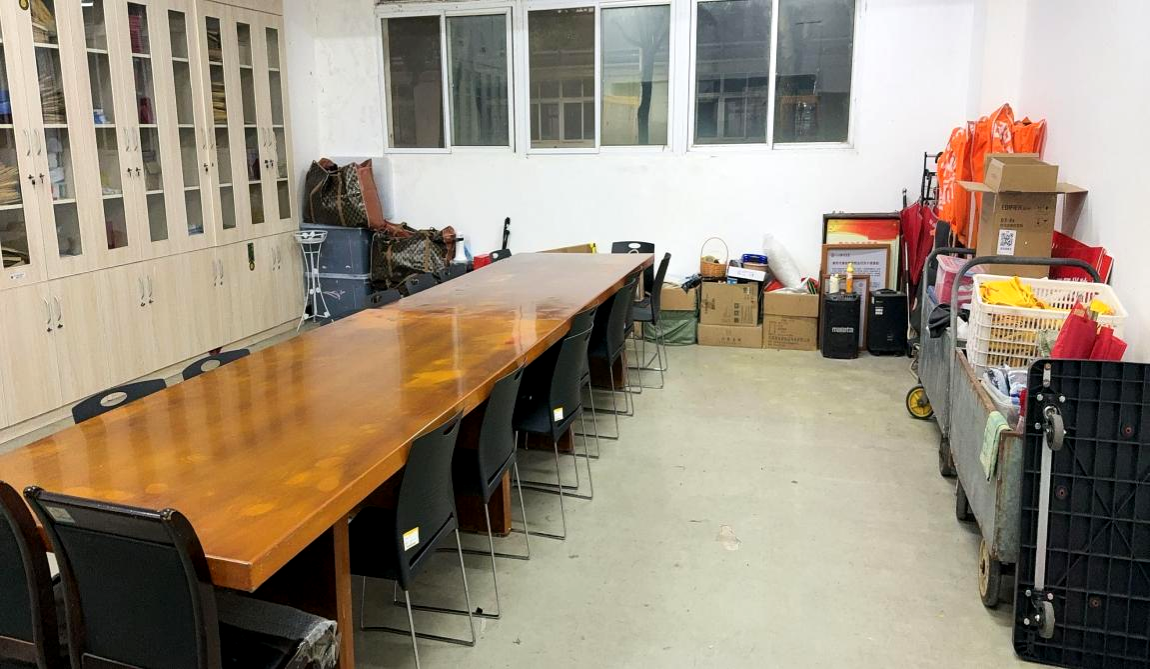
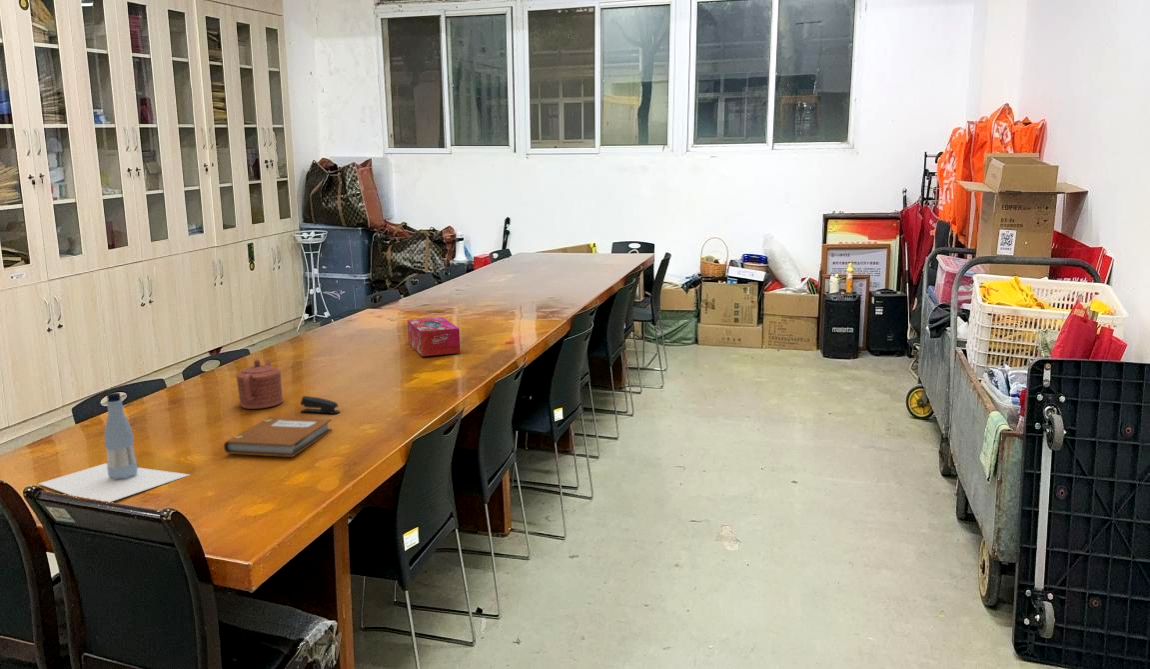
+ notebook (280, 434)
+ tissue box (433, 335)
+ bottle (118, 435)
+ stapler (319, 404)
+ teapot (259, 381)
